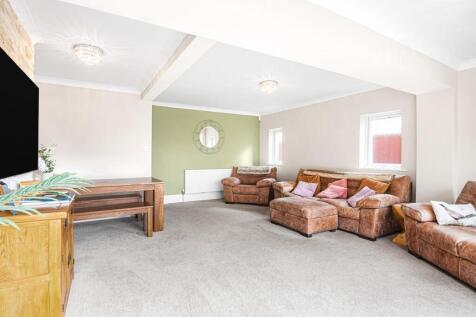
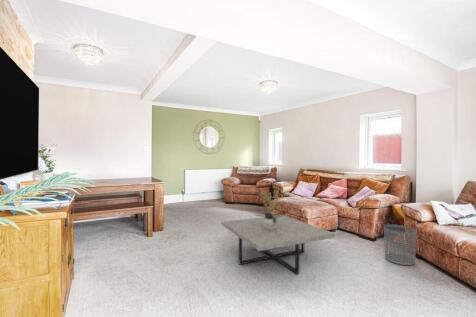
+ waste bin (399, 244)
+ potted plant (272, 208)
+ coffee table (273, 242)
